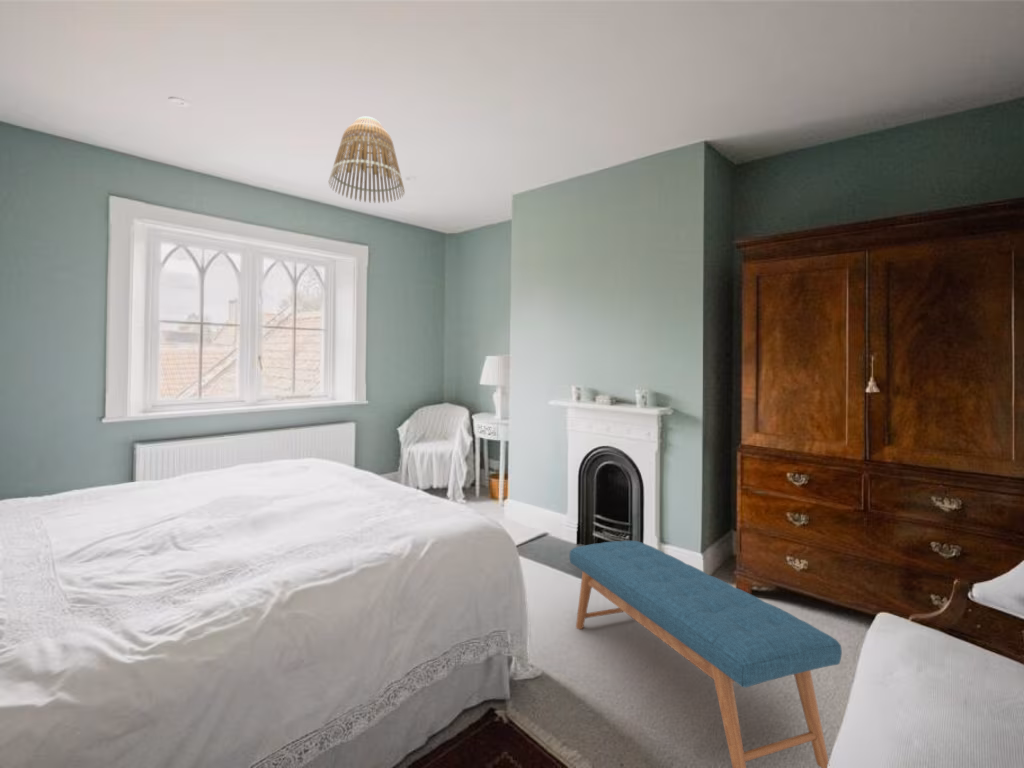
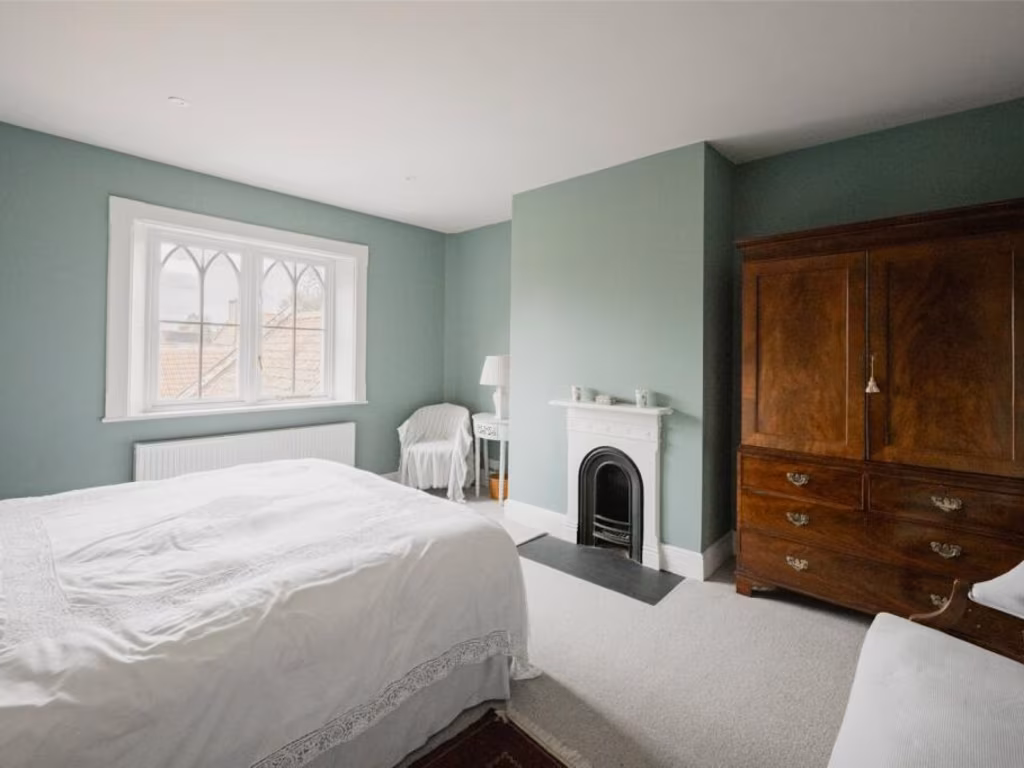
- lamp shade (367, 155)
- bench (674, 629)
